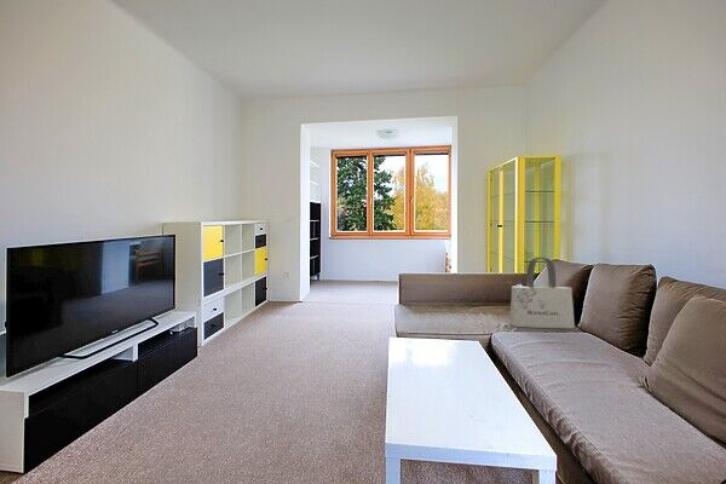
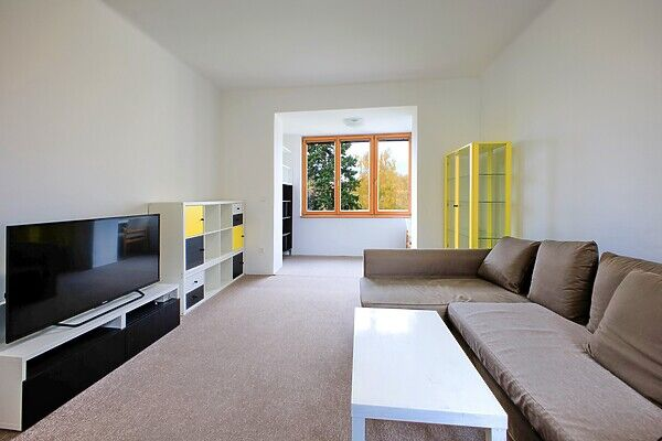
- tote bag (541, 292)
